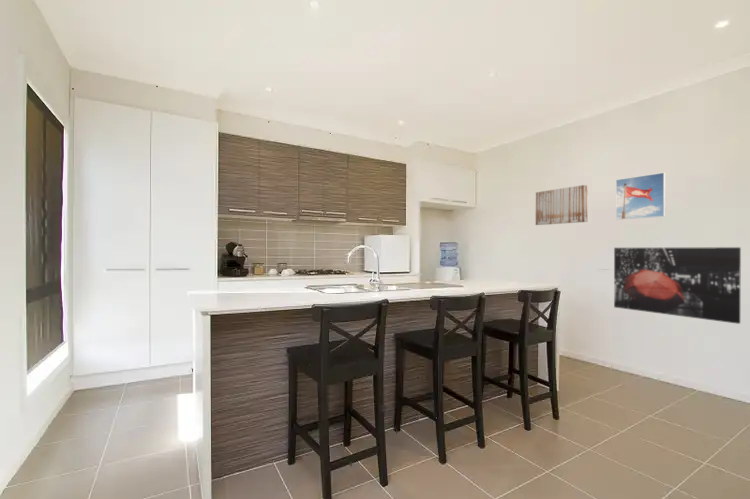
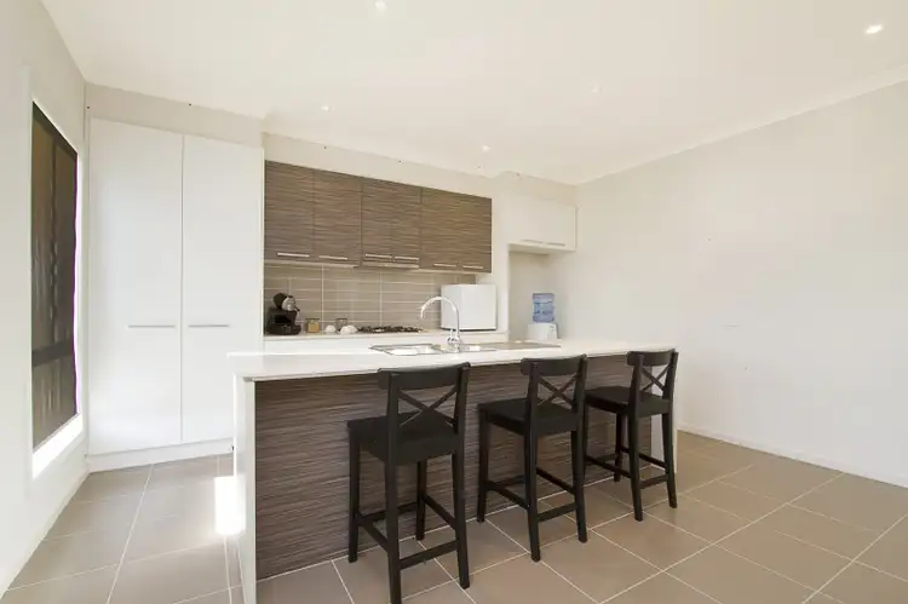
- wall art (669, 281)
- wall art (559, 206)
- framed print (639, 197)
